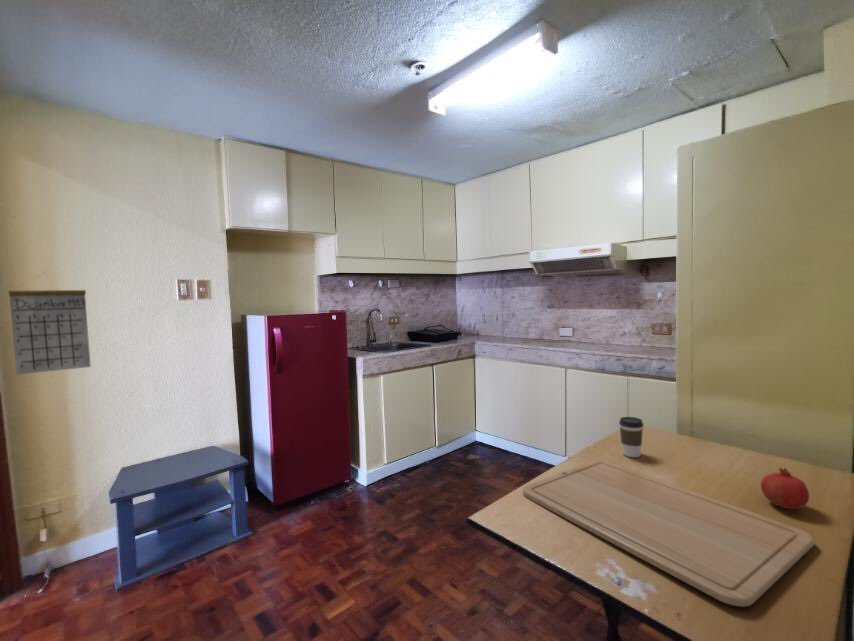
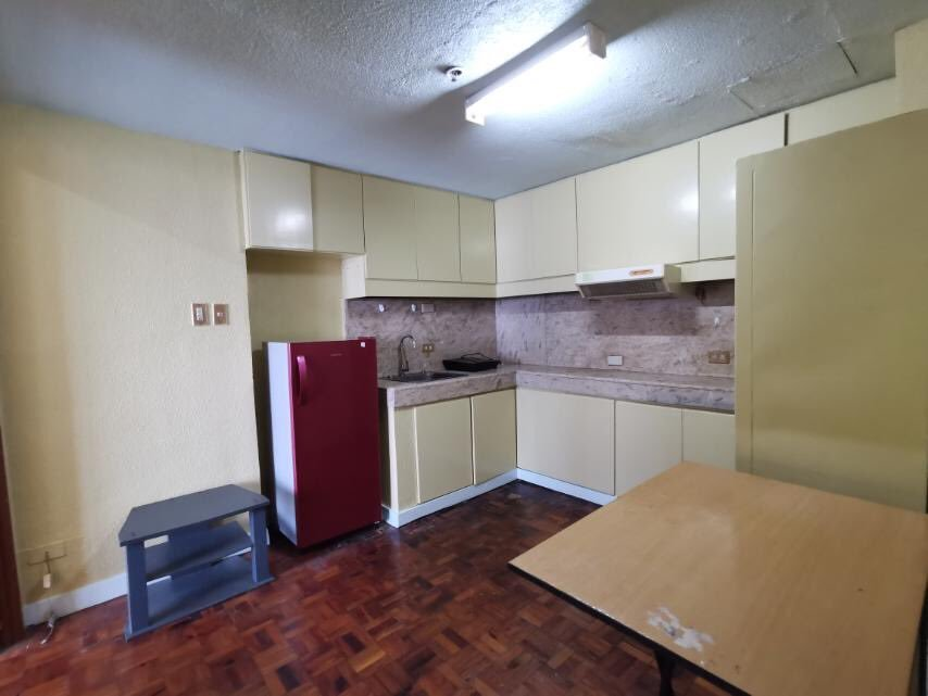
- coffee cup (631, 437)
- chopping board (648, 511)
- calendar (51, 321)
- fruit (784, 487)
